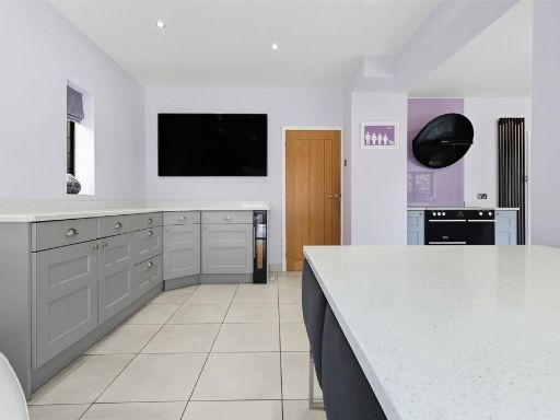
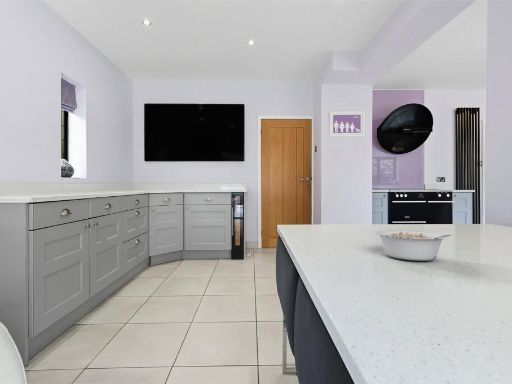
+ legume (412, 243)
